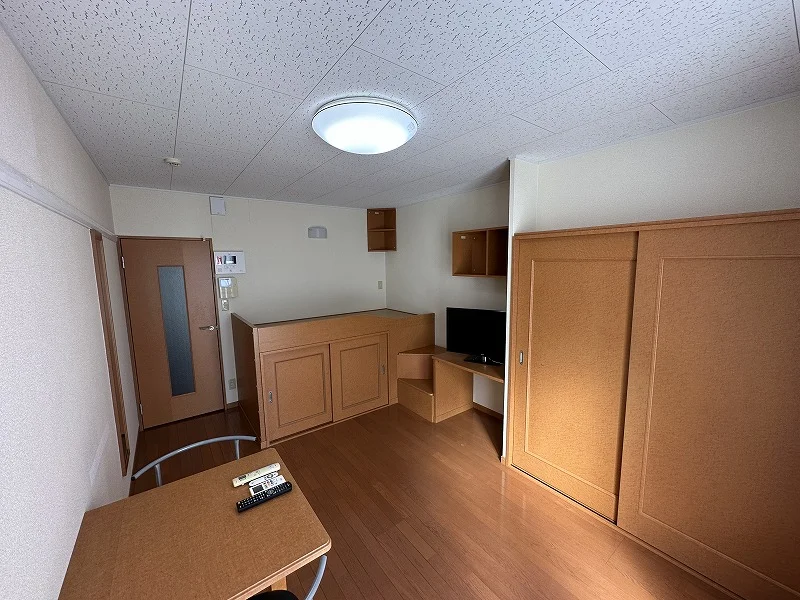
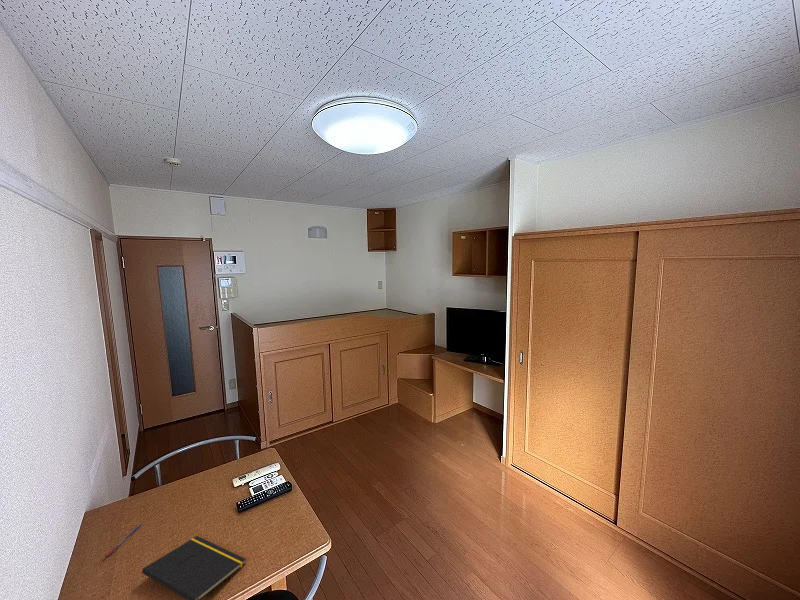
+ notepad (195, 566)
+ pen (125, 538)
